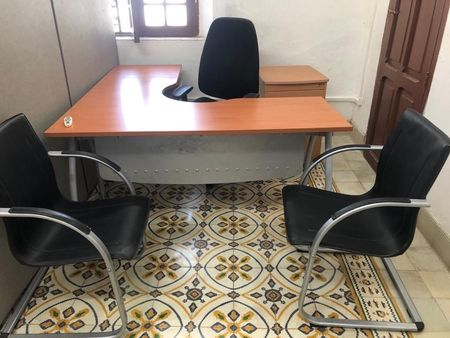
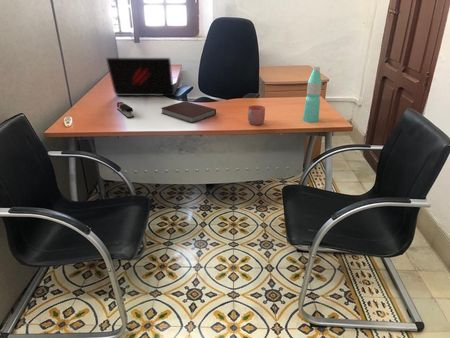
+ laptop (145, 74)
+ mug (254, 116)
+ stapler (124, 108)
+ notebook (188, 111)
+ water bottle (313, 94)
